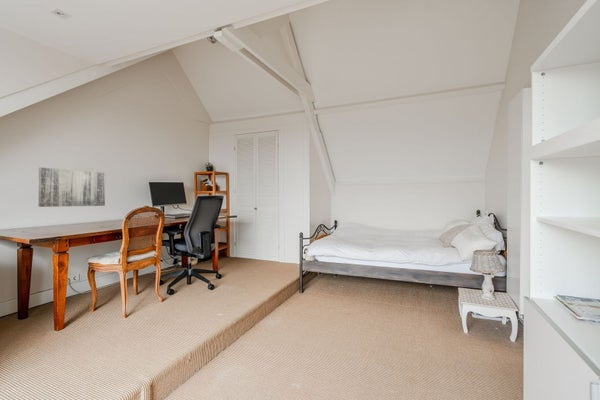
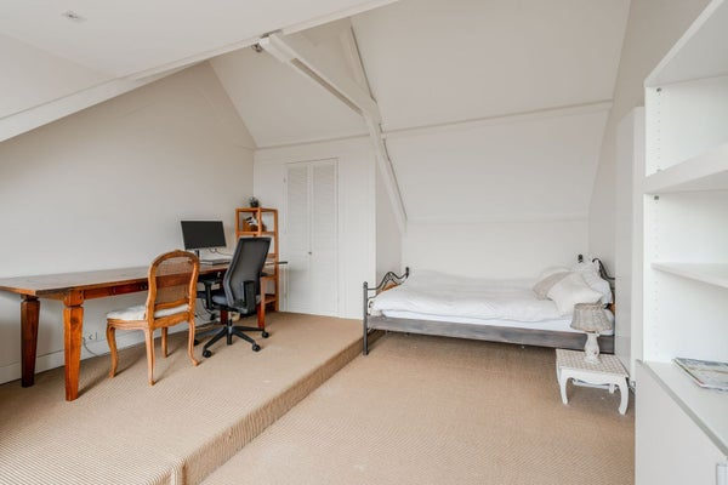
- wall art (74, 188)
